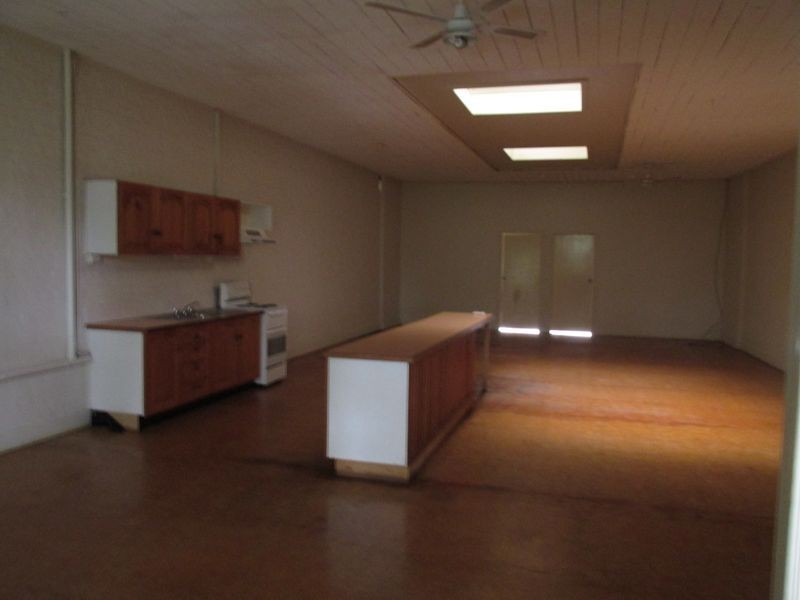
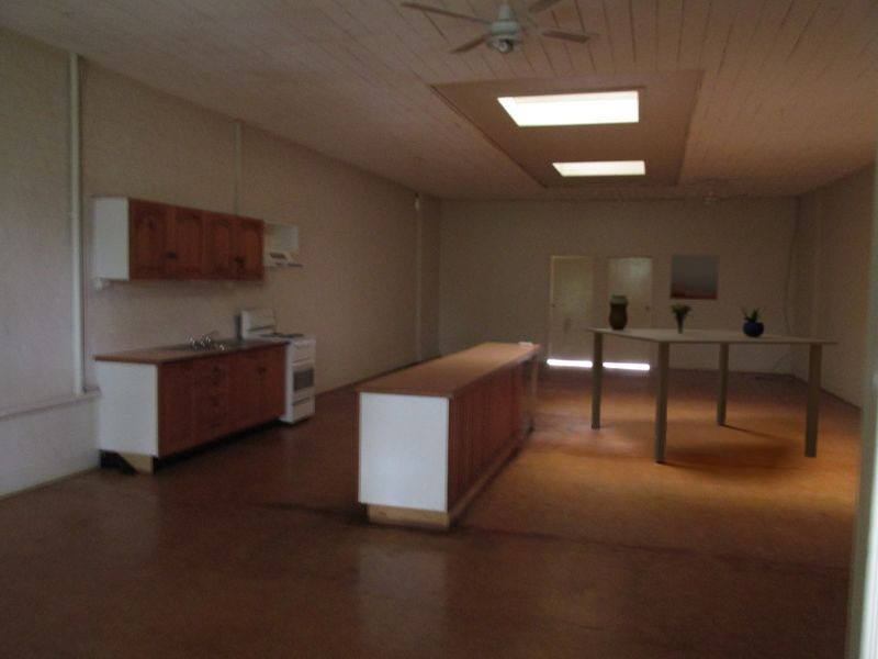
+ wall art (694, 277)
+ bouquet (680, 317)
+ potted plant (751, 320)
+ decorative urn (618, 312)
+ dining table (718, 388)
